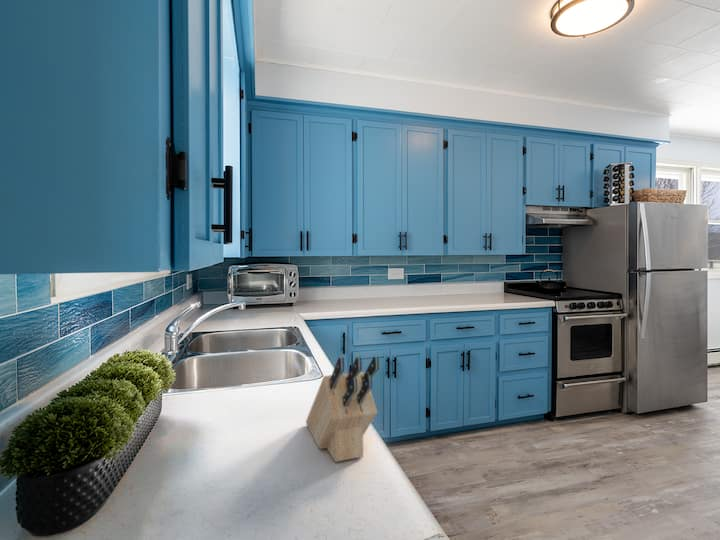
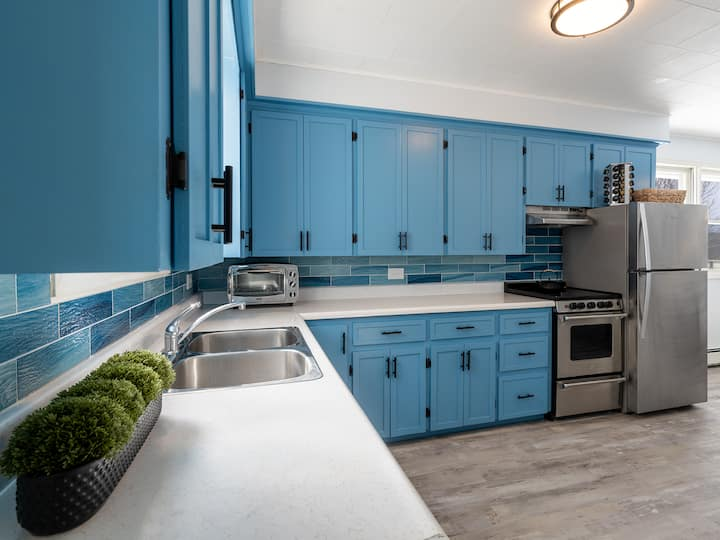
- knife block (340, 395)
